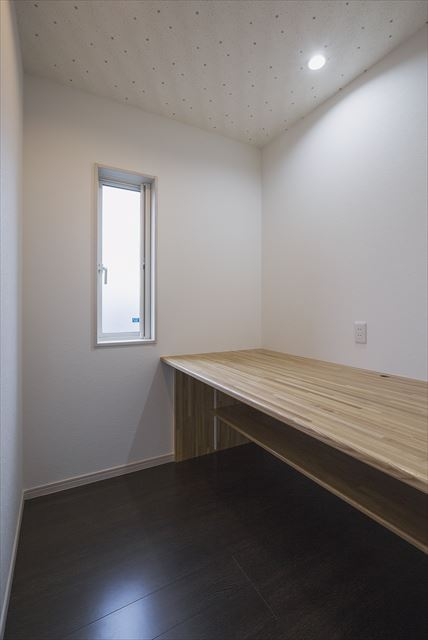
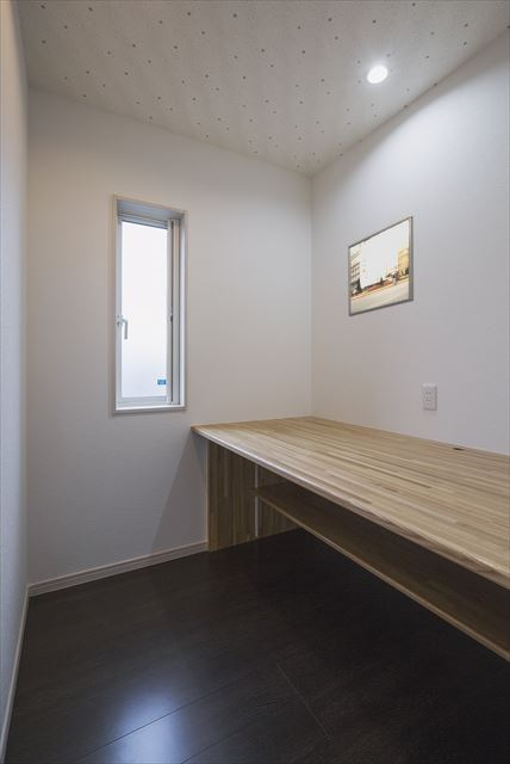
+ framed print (378, 270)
